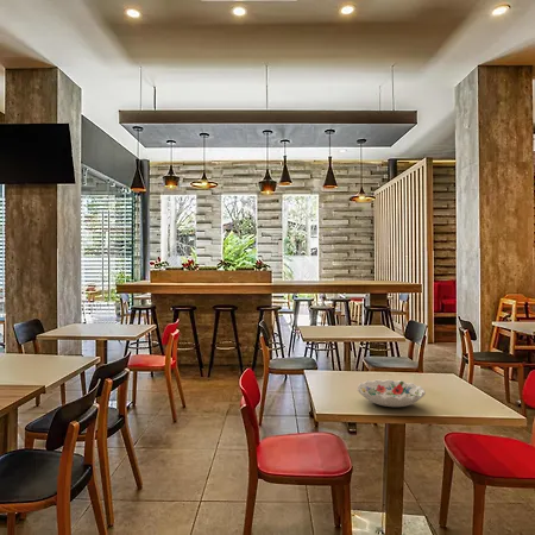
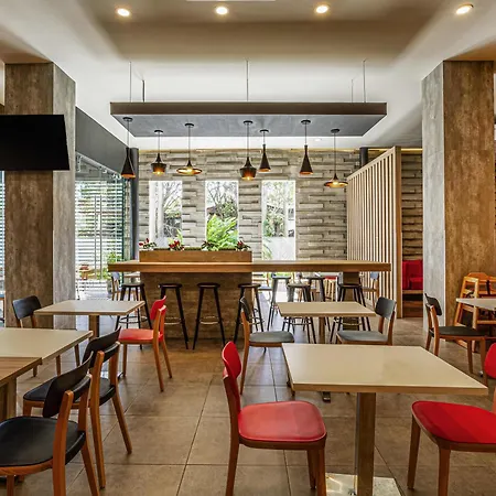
- decorative bowl (390, 395)
